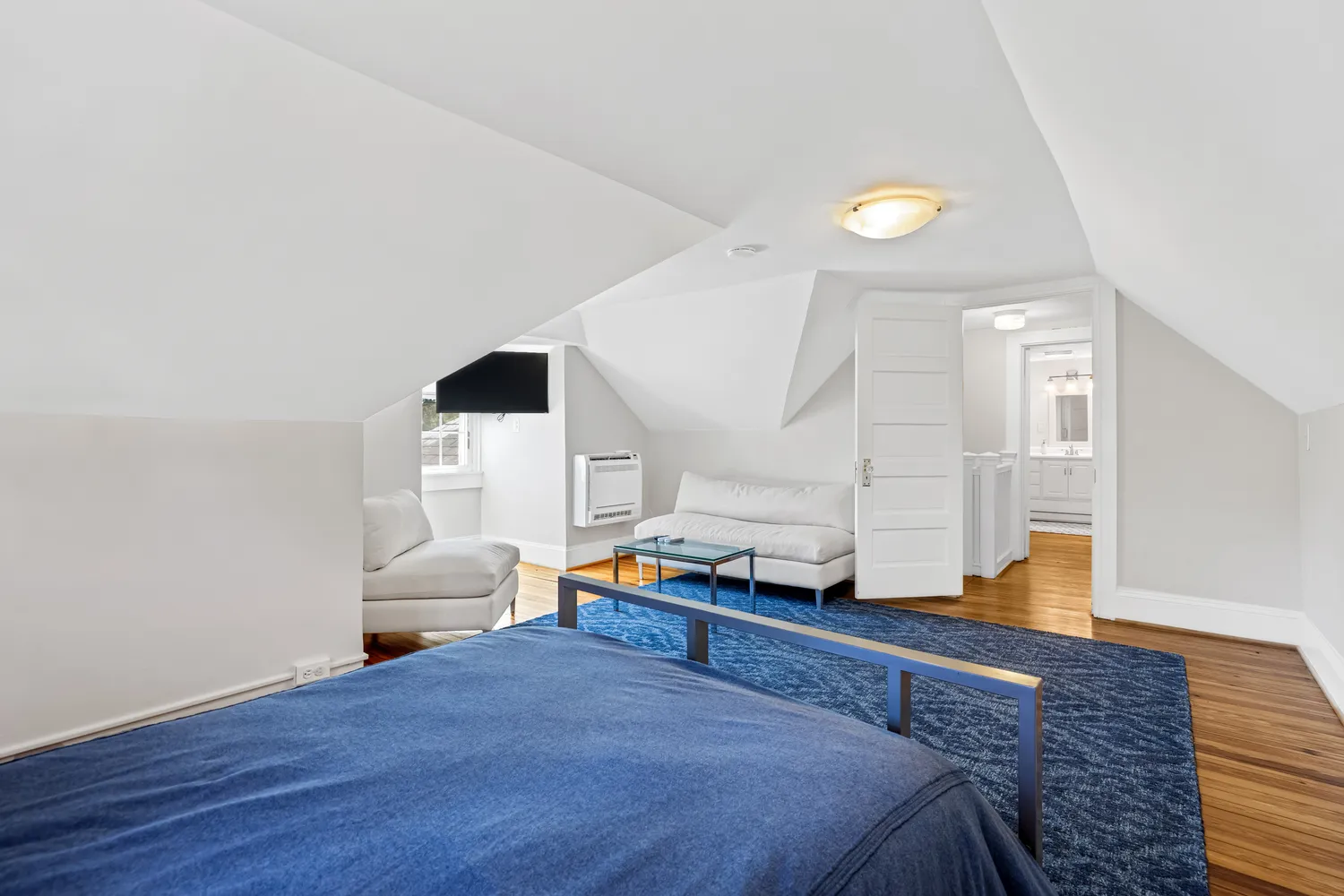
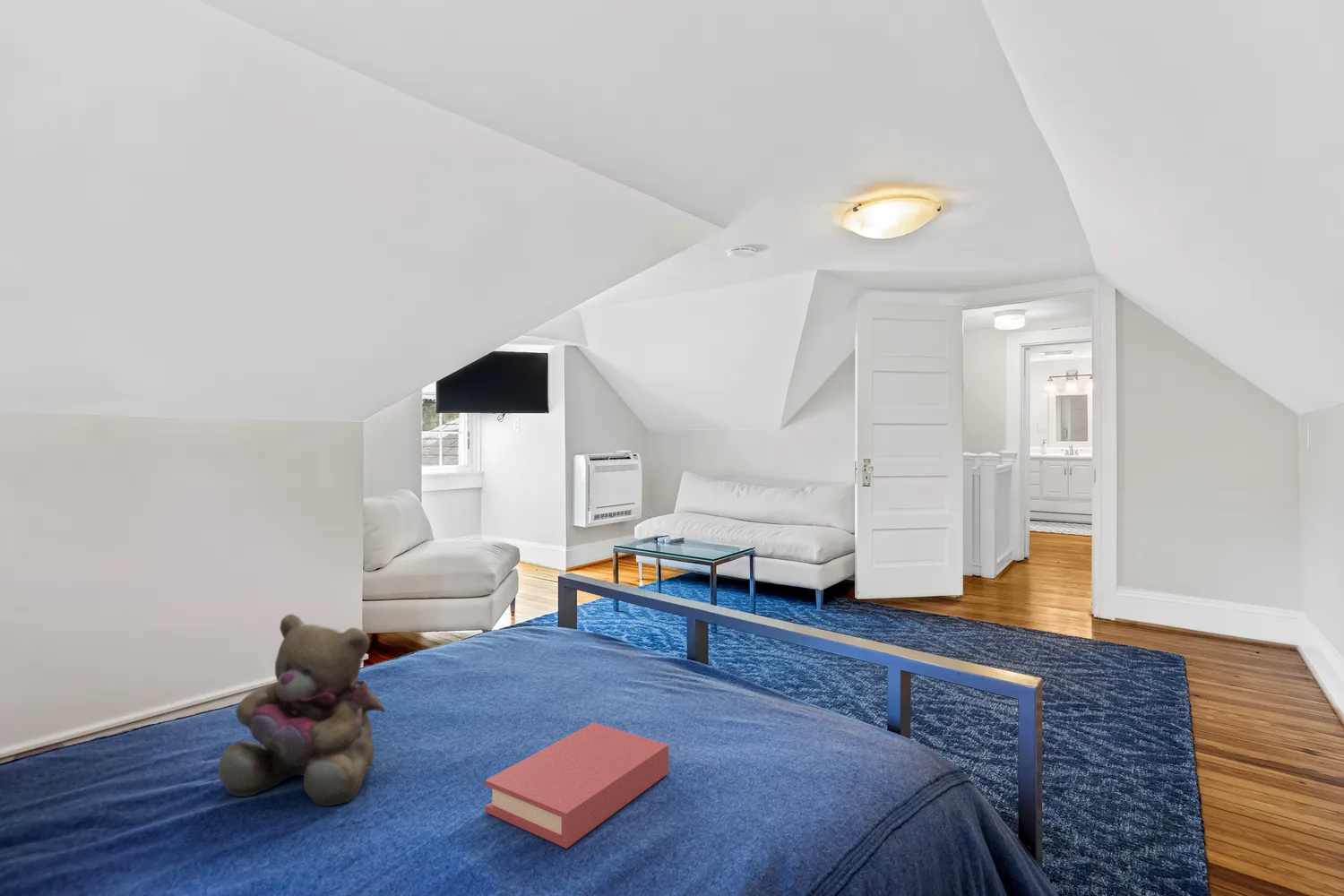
+ teddy bear (307, 698)
+ book (582, 776)
